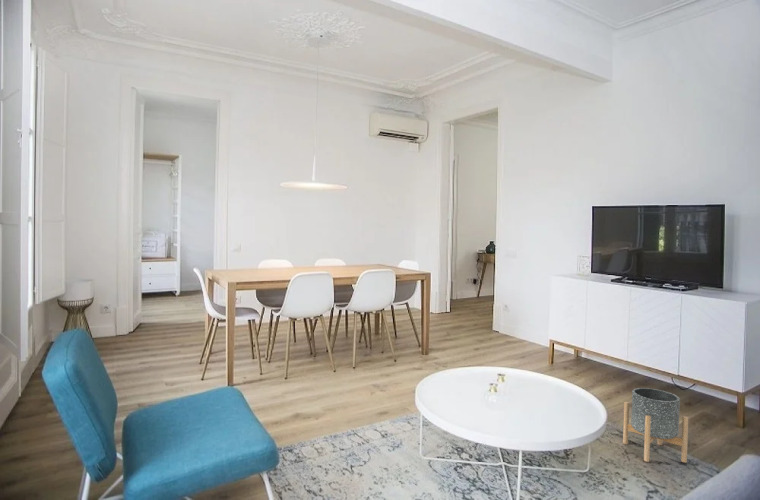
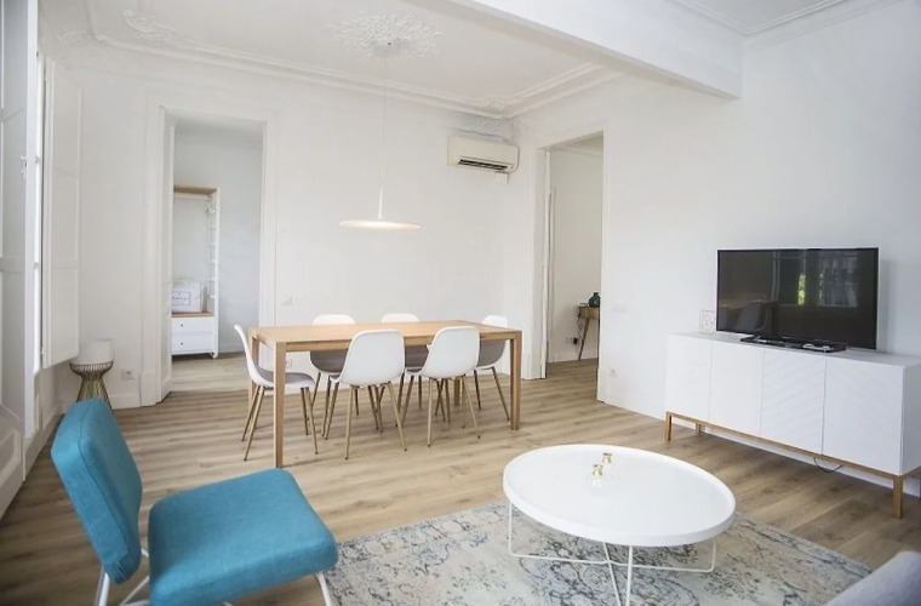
- planter (654, 423)
